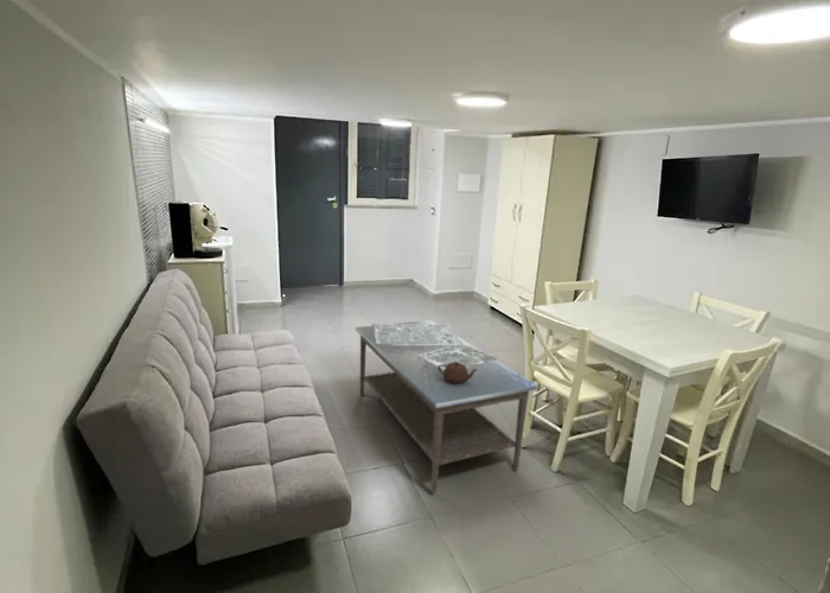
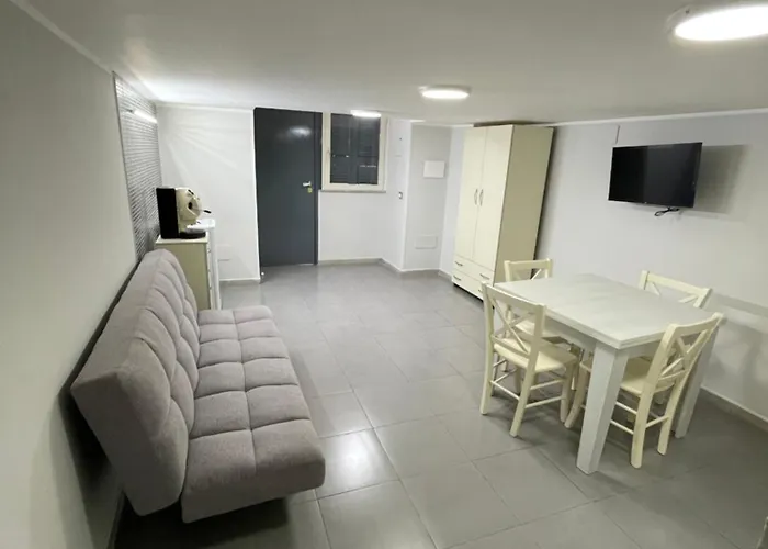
- coffee table (434, 381)
